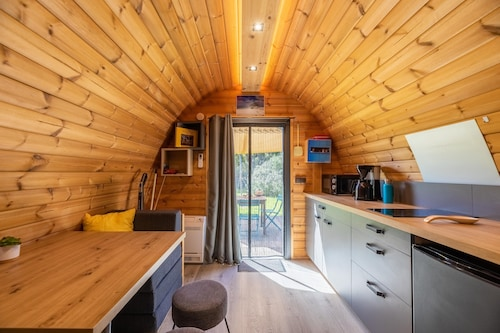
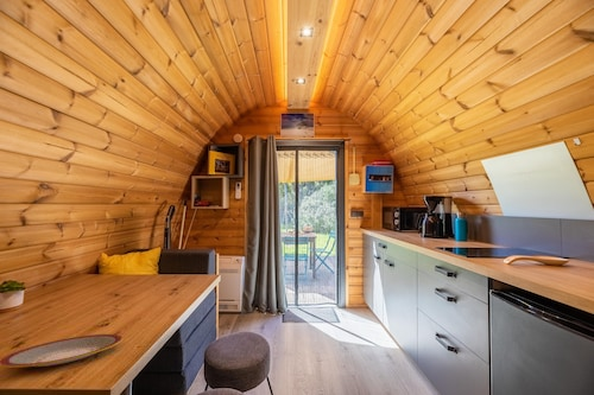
+ plate (65, 352)
